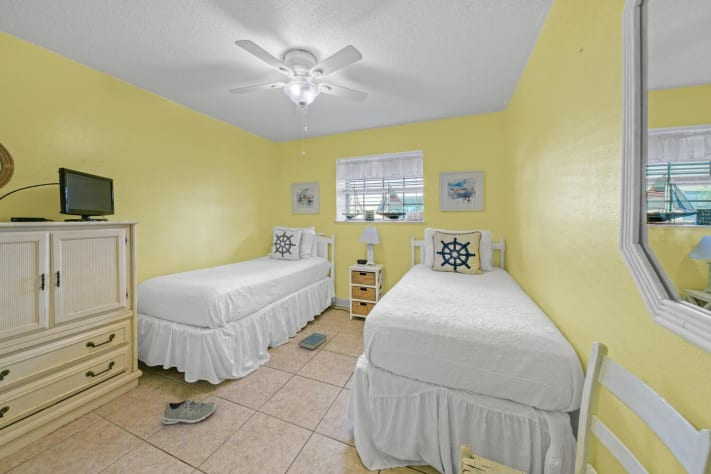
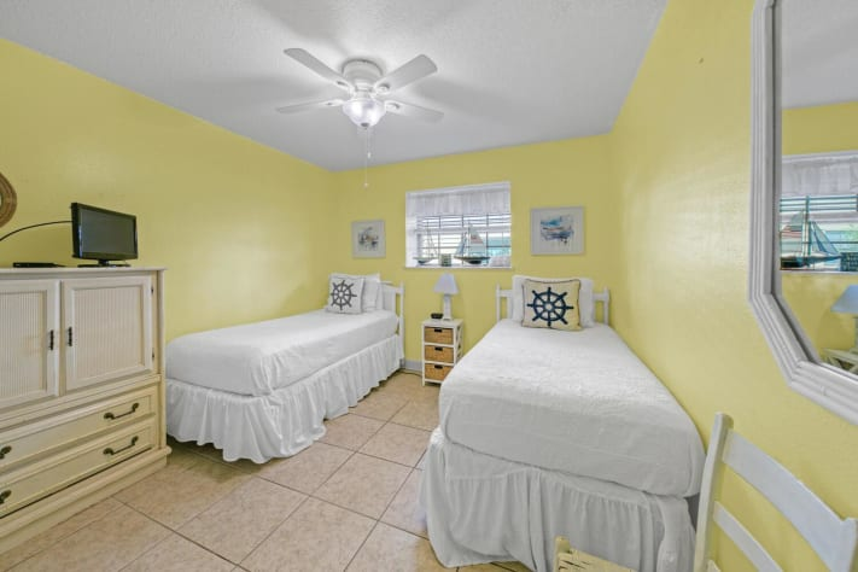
- book (313, 340)
- sneaker (189, 409)
